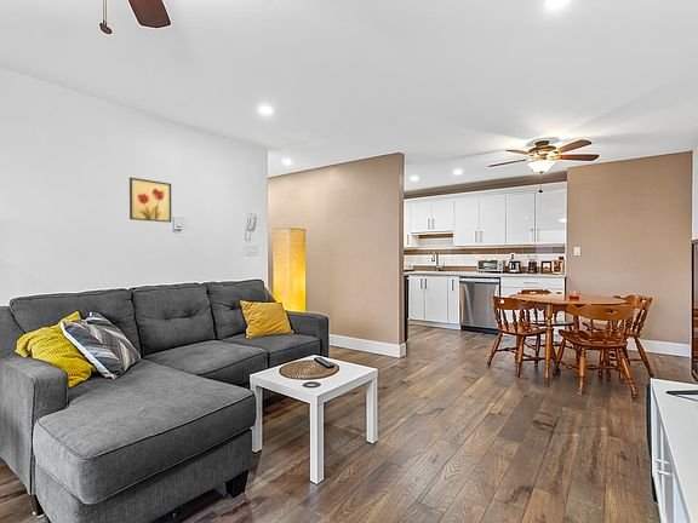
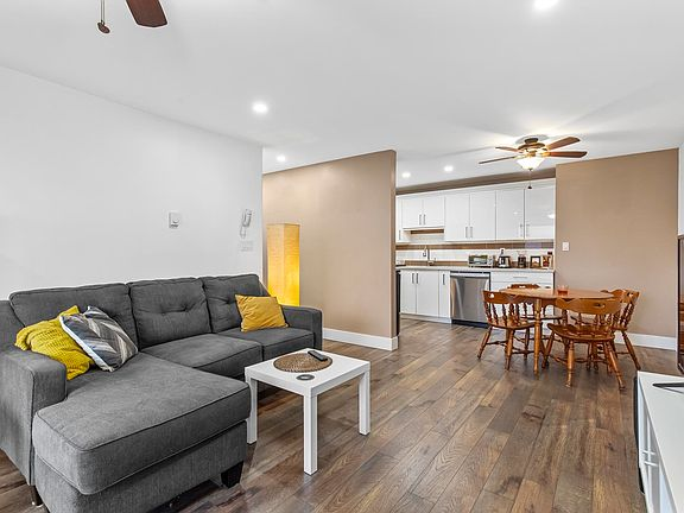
- wall art (150, 200)
